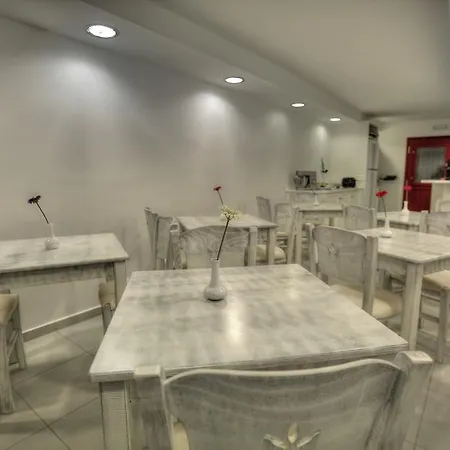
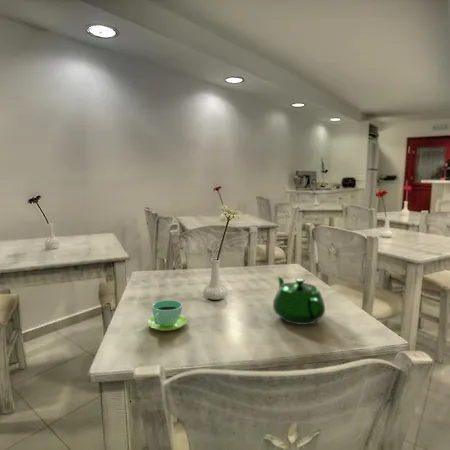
+ cup (166, 315)
+ teapot (297, 297)
